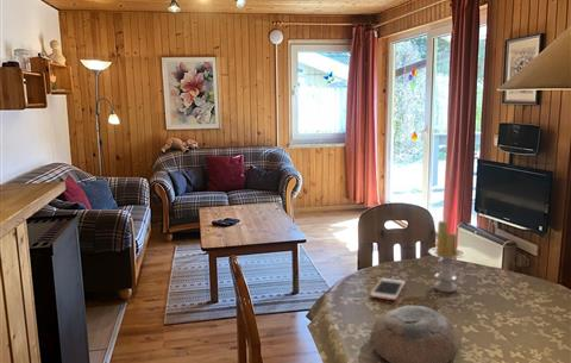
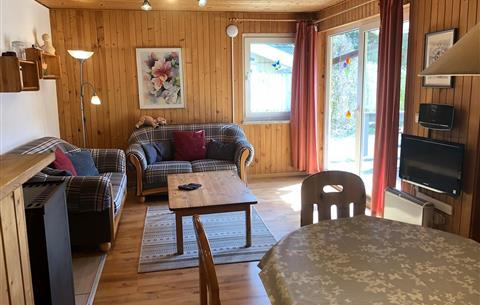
- cell phone (388, 288)
- bowl (413, 330)
- candle (446, 255)
